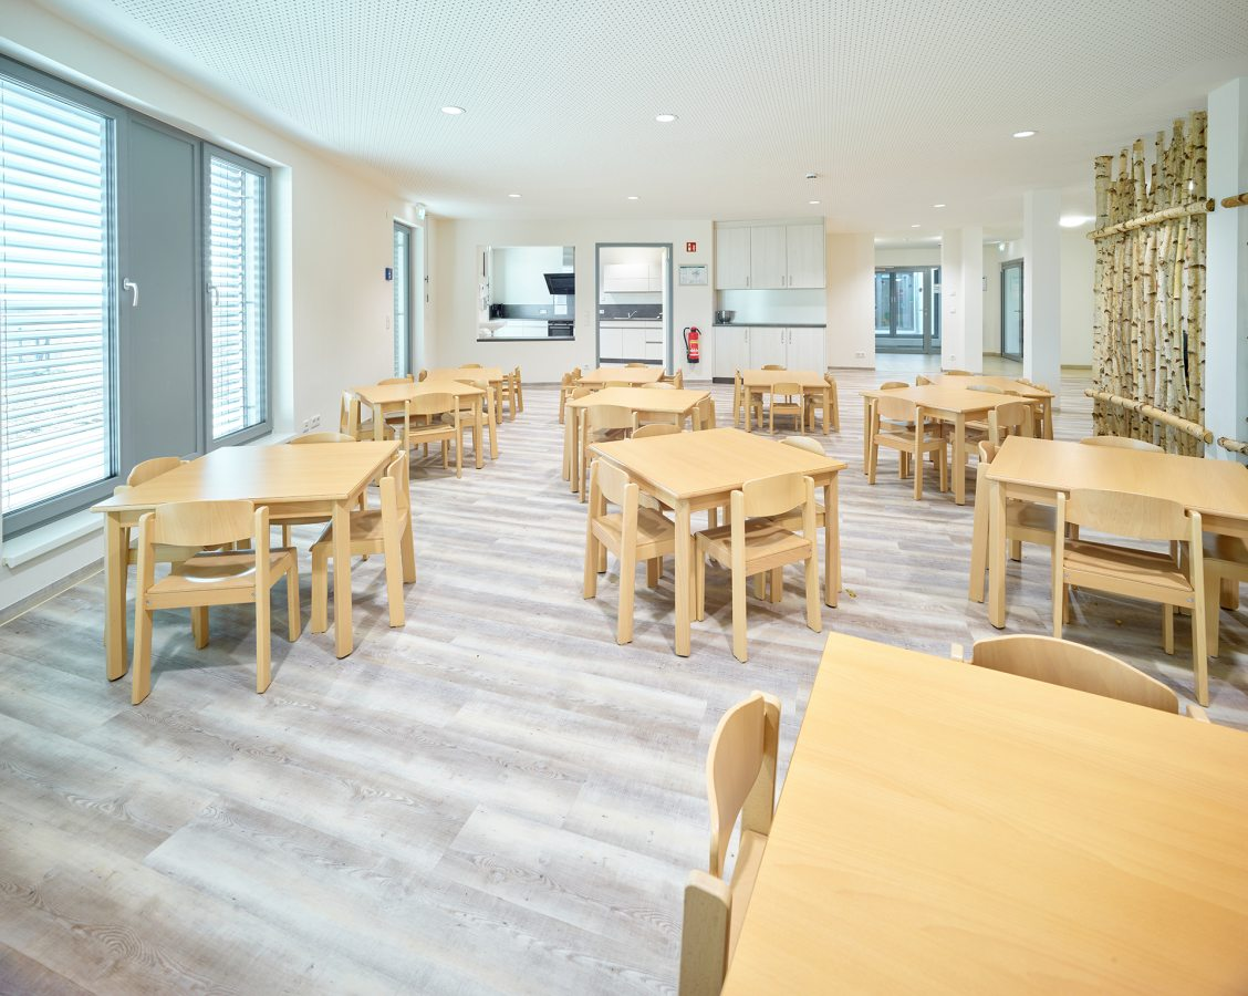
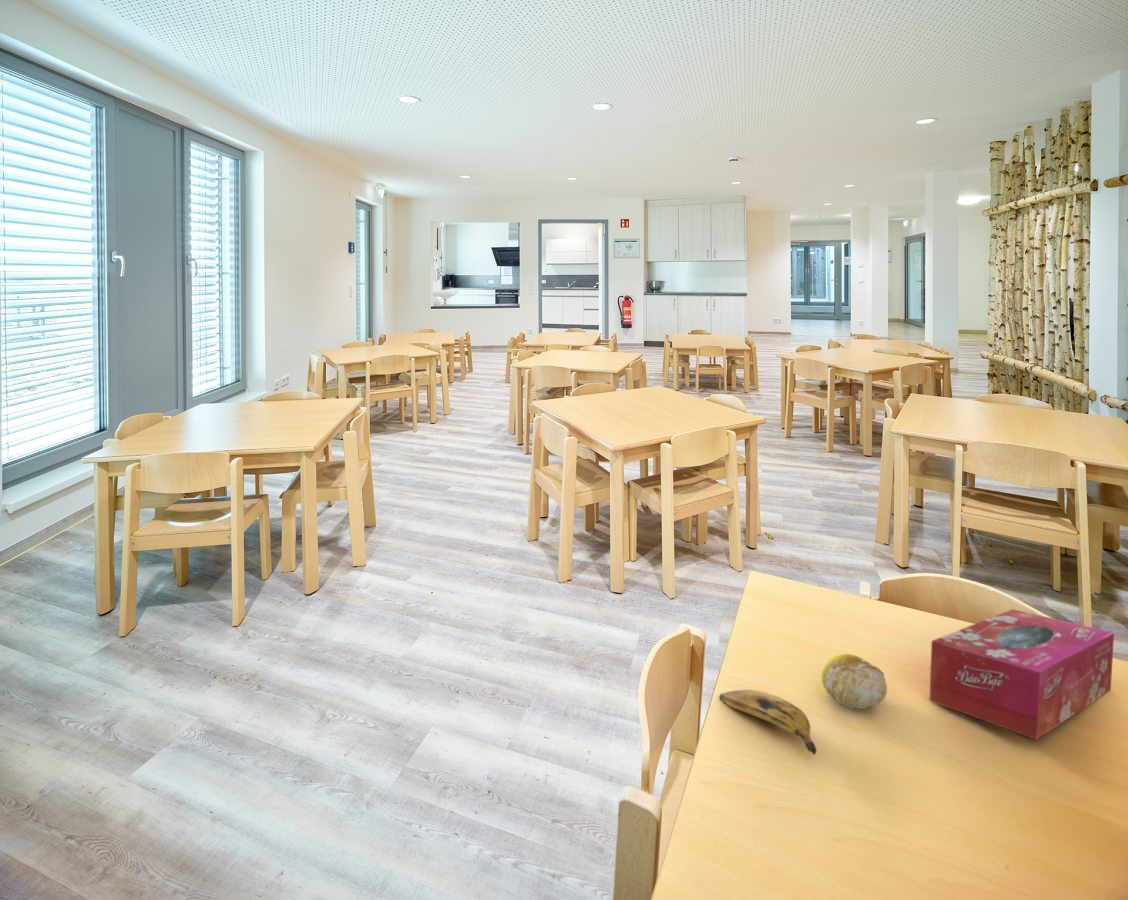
+ tissue box (1022, 666)
+ fruit (854, 680)
+ banana (772, 712)
